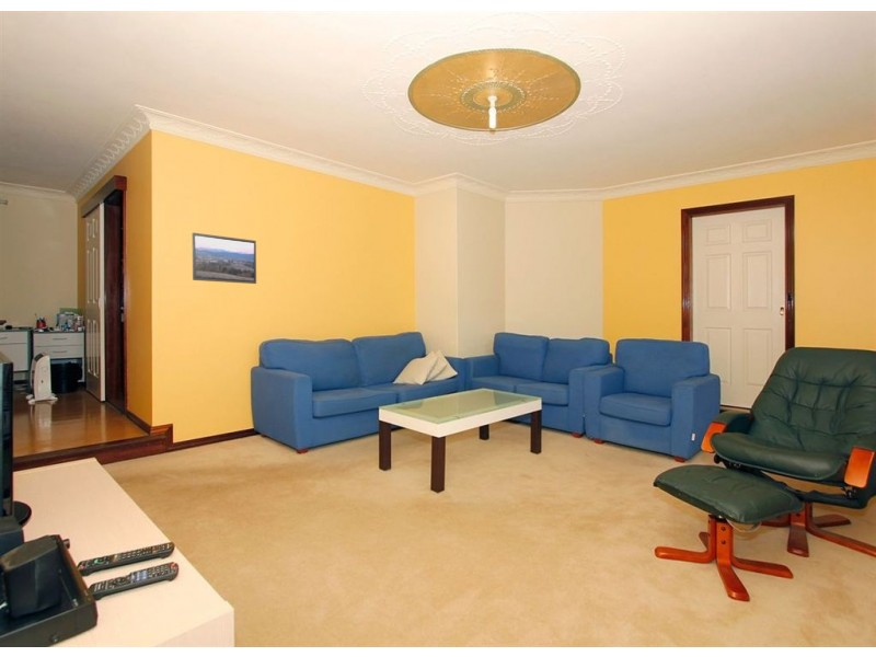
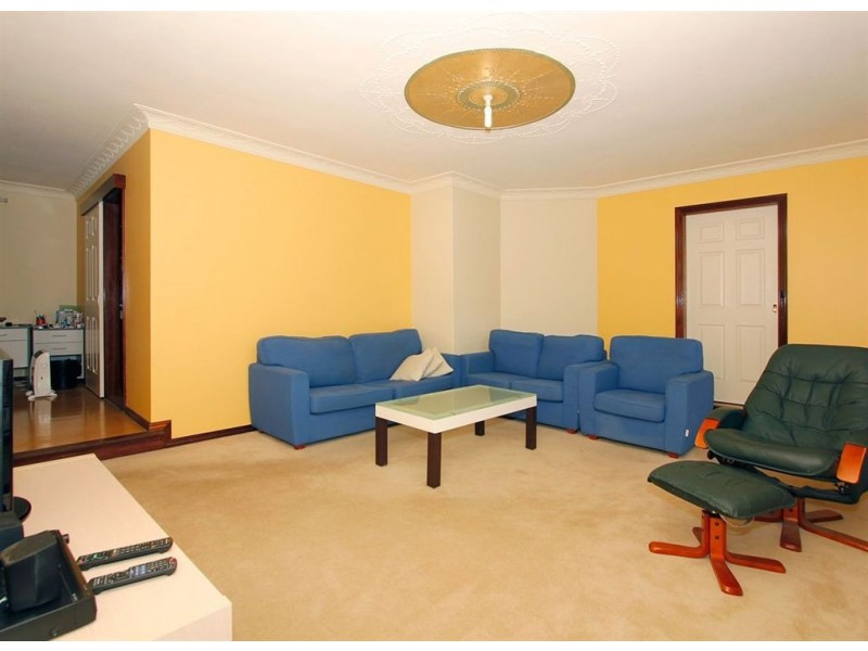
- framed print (226, 258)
